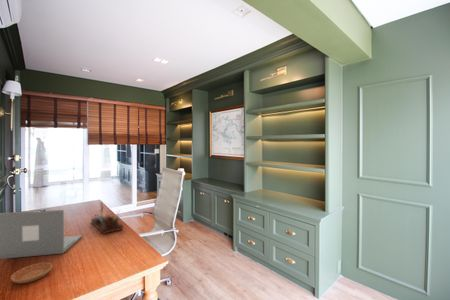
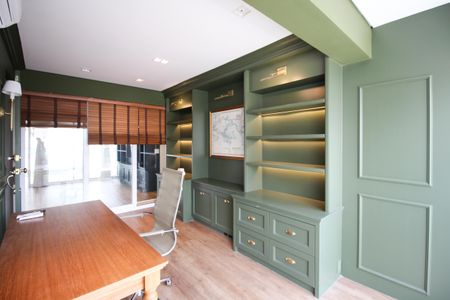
- desk organizer (106, 216)
- saucer (32, 273)
- laptop (44, 226)
